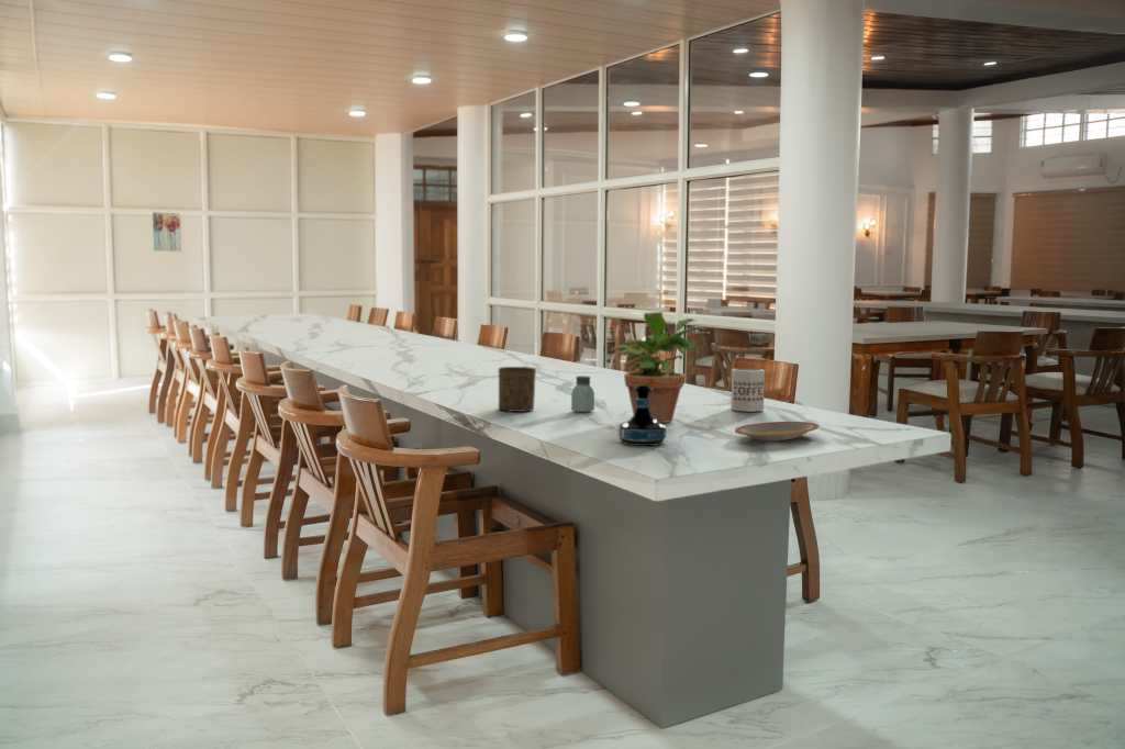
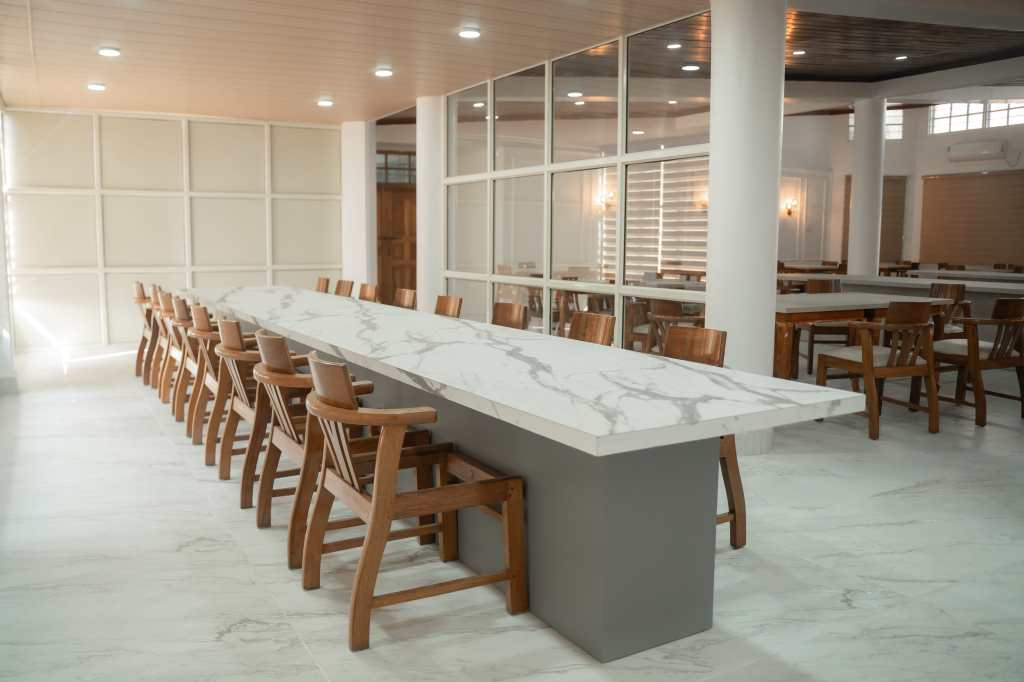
- cup (516, 389)
- wall art (167, 232)
- tequila bottle (642, 413)
- mug (747, 389)
- plate (777, 432)
- saltshaker (582, 393)
- potted plant (655, 365)
